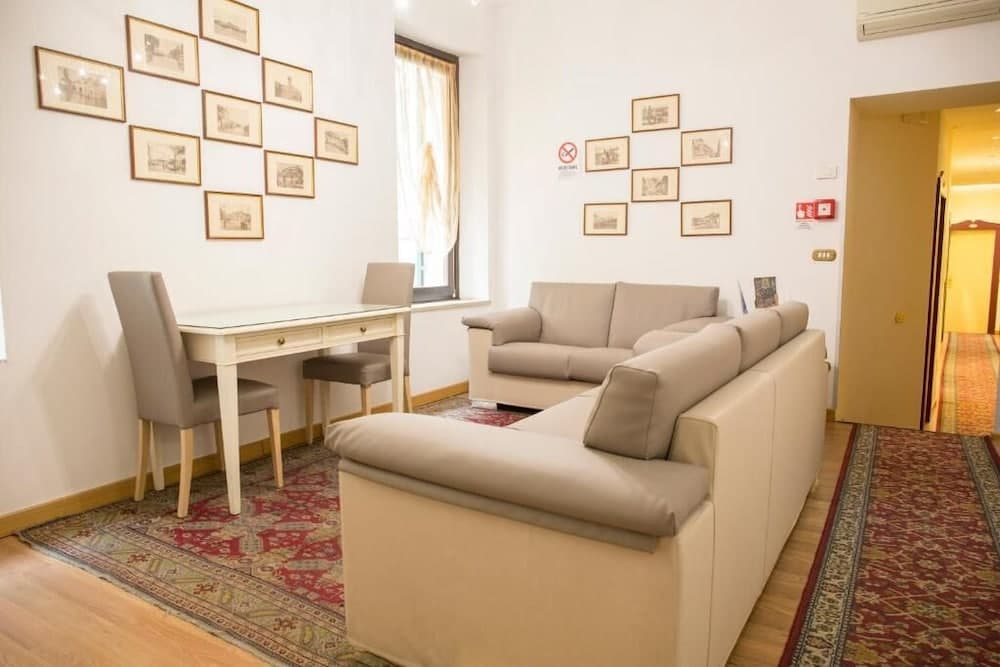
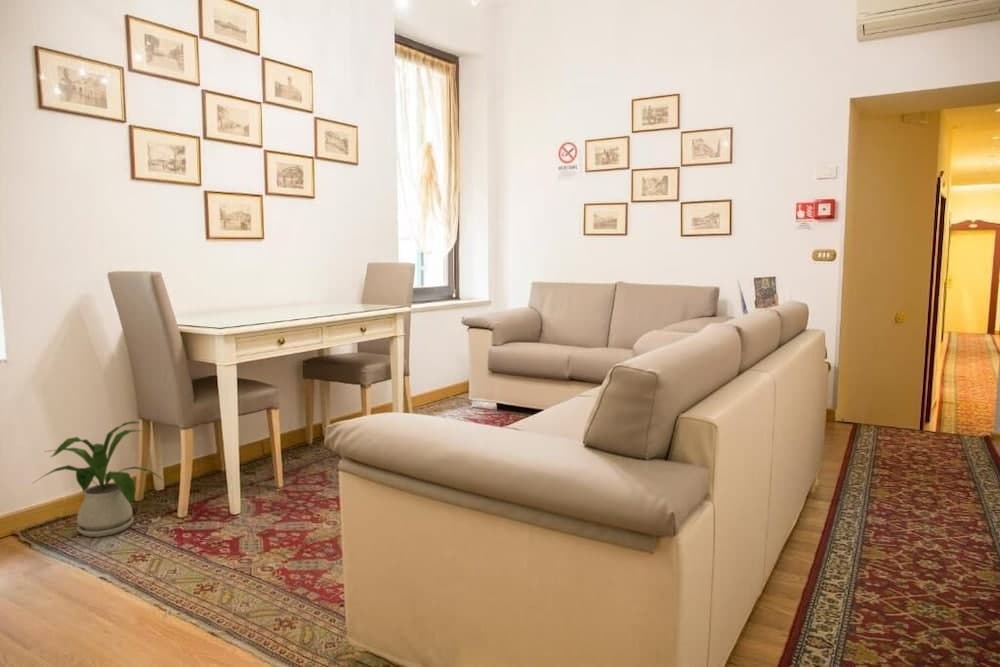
+ house plant (99, 472)
